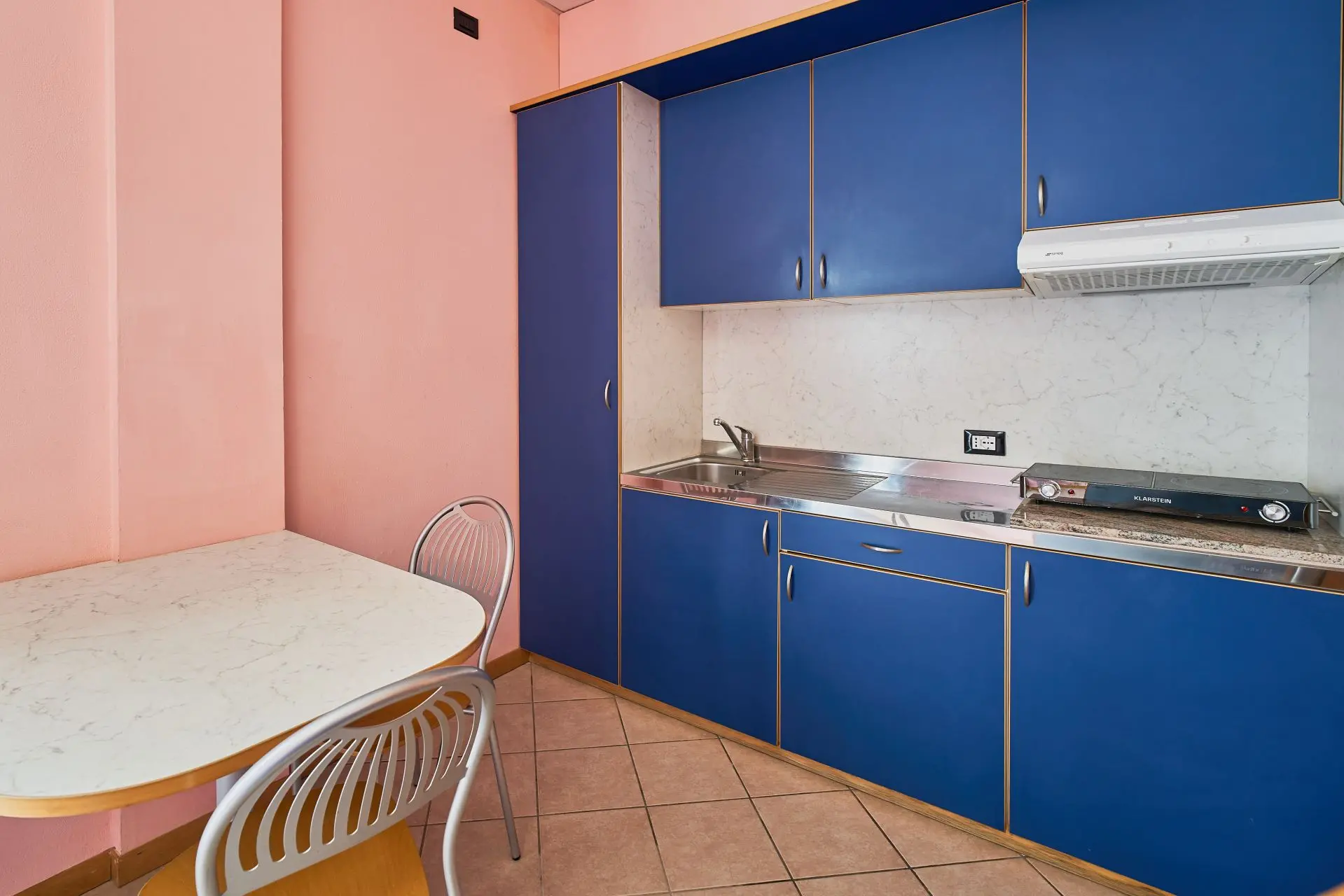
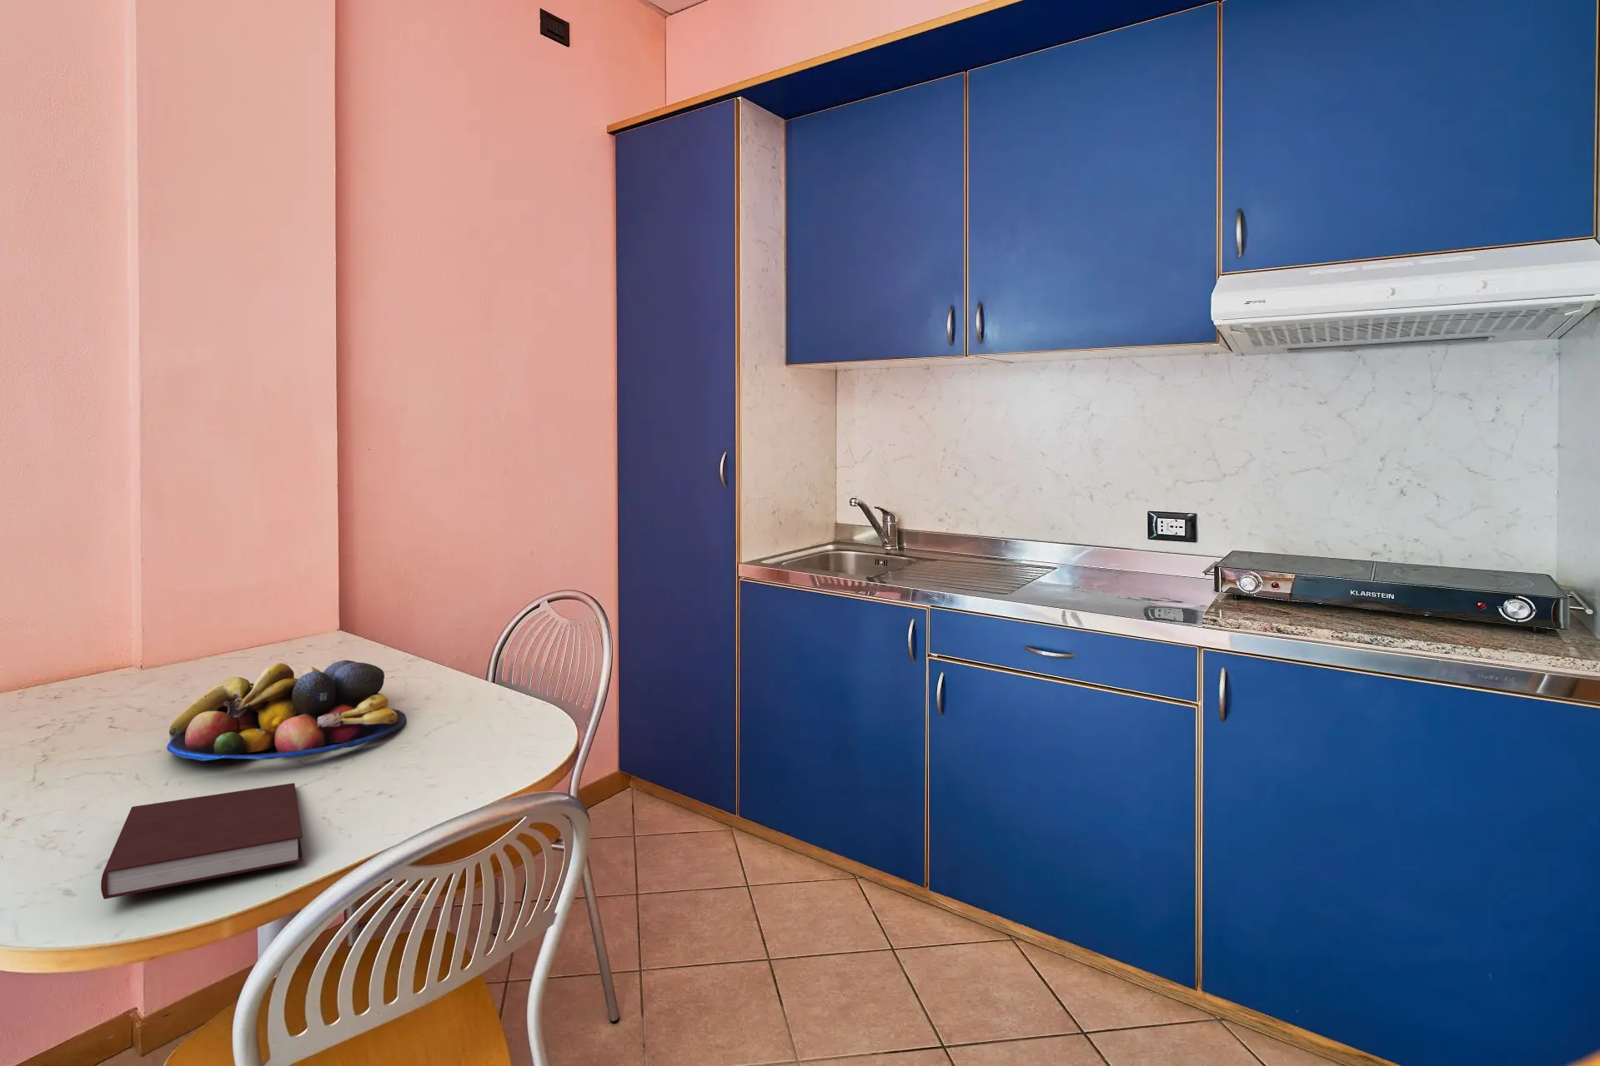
+ notebook (212, 833)
+ fruit bowl (292, 697)
